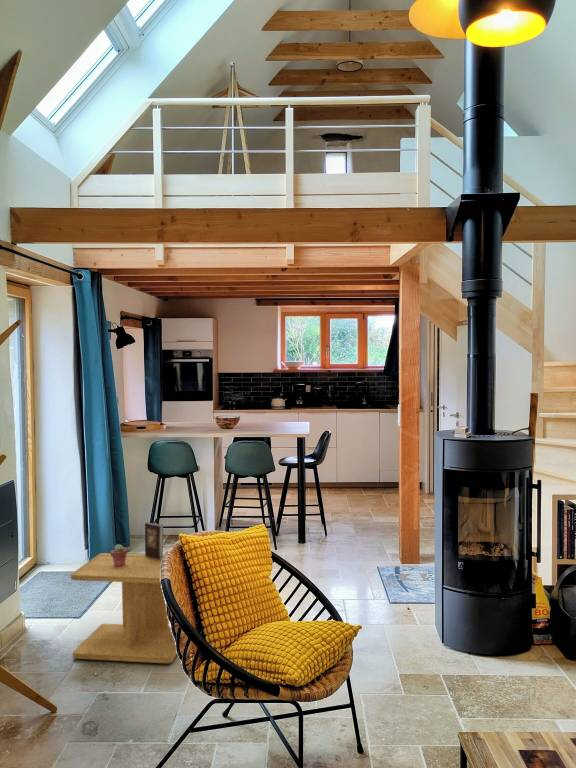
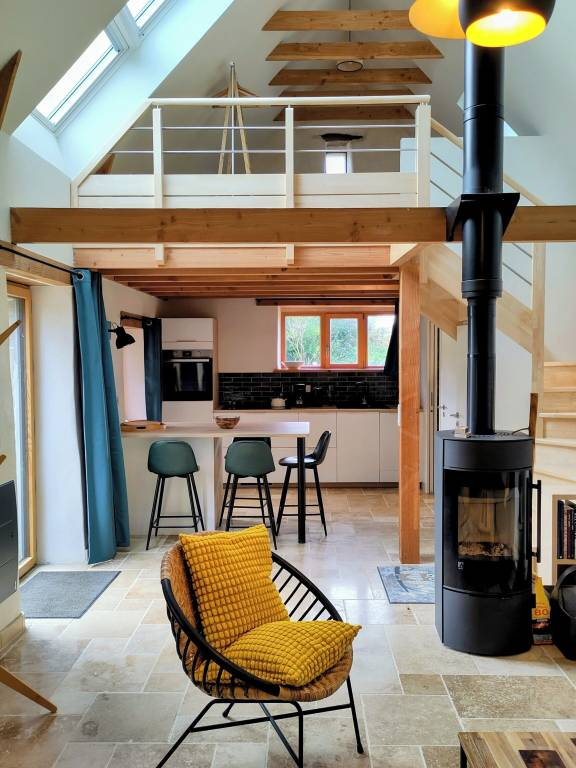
- book (153, 540)
- side table (133, 606)
- potted succulent (119, 553)
